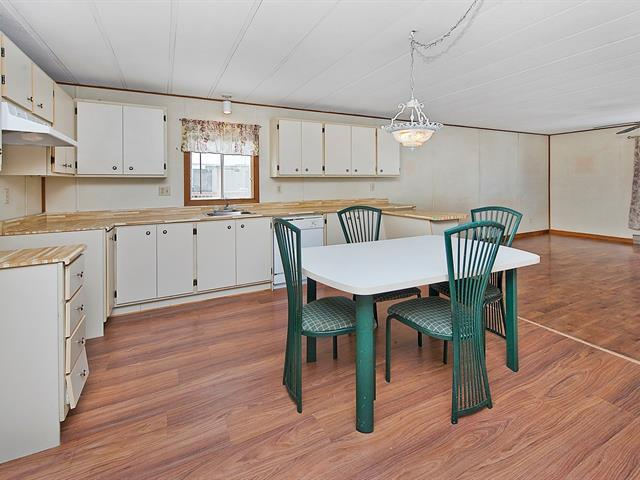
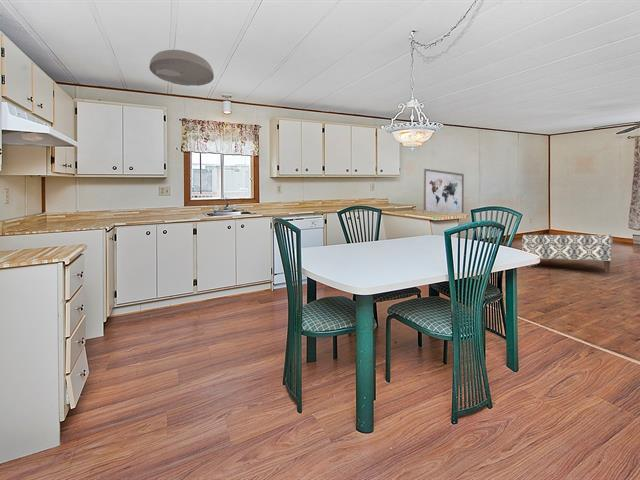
+ wall art (444, 193)
+ ceiling light (182, 66)
+ bench (565, 252)
